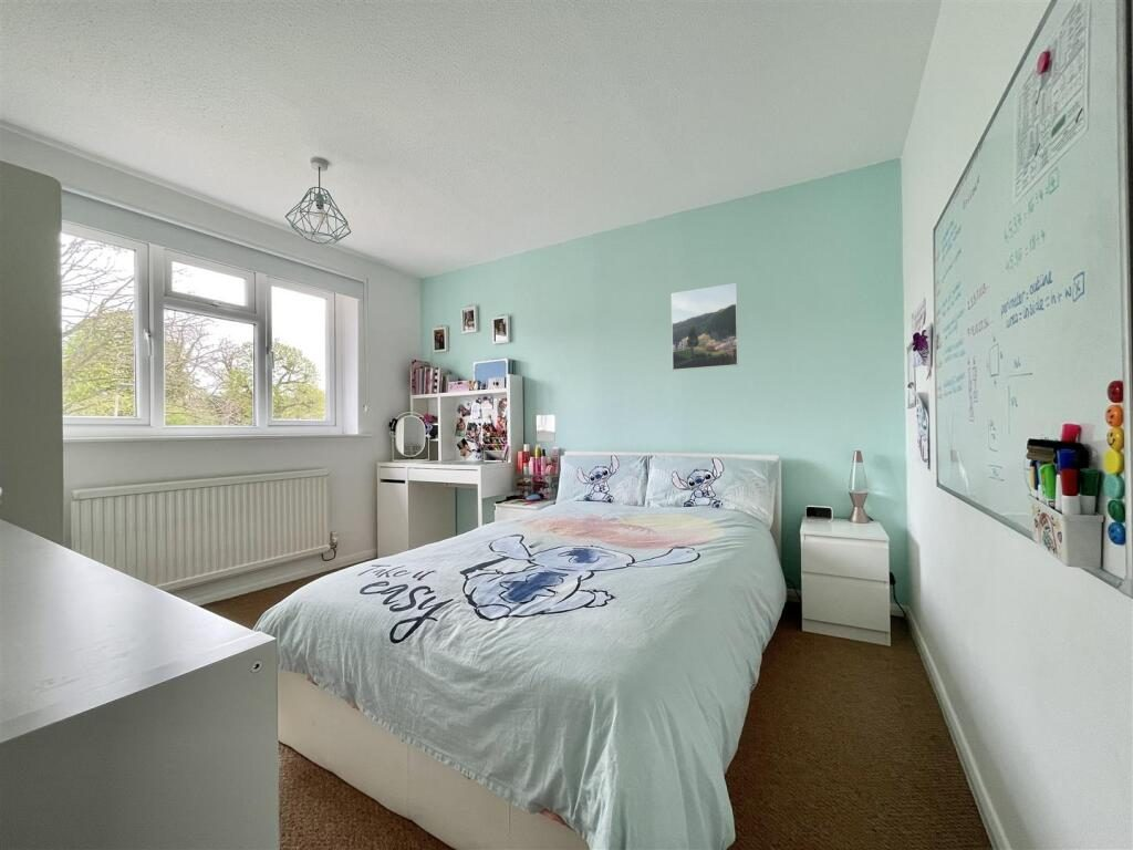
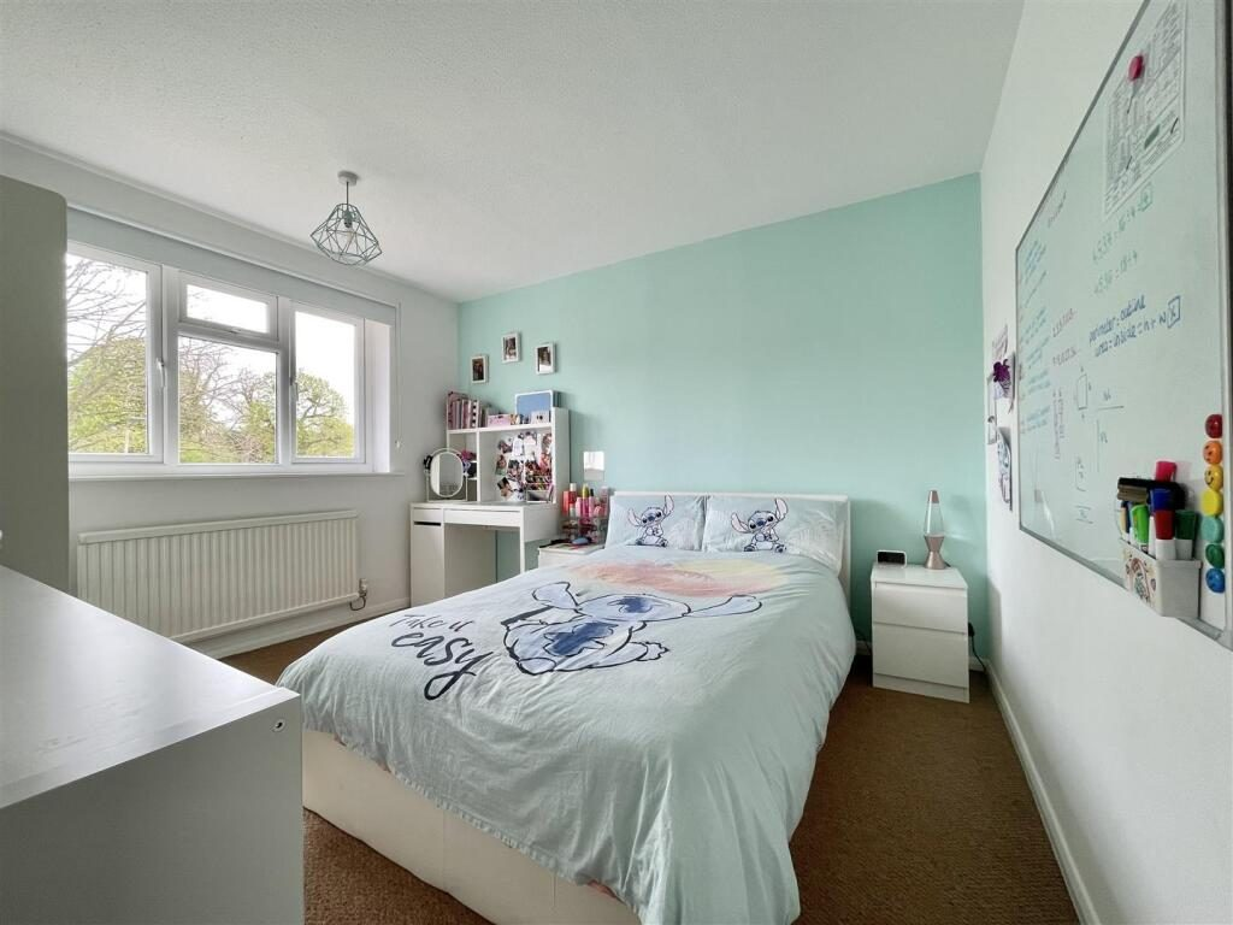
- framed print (704, 328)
